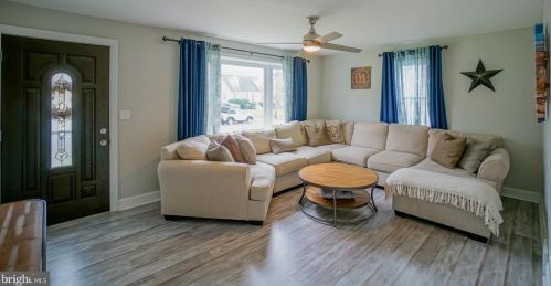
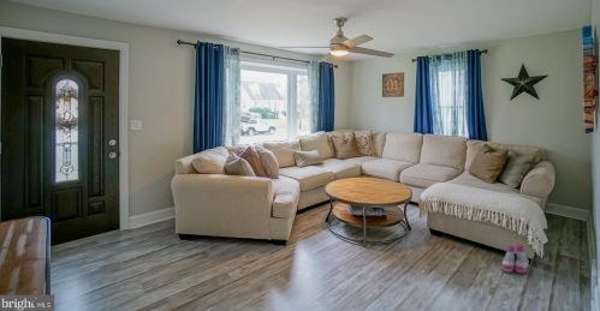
+ boots (513, 257)
